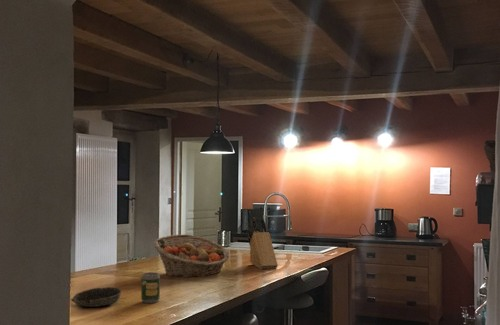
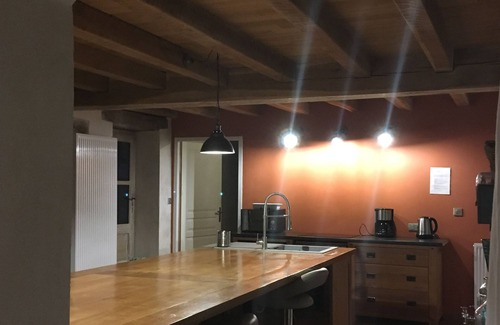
- knife block (261, 241)
- soda can (150, 287)
- bowl (96, 297)
- fruit basket (191, 255)
